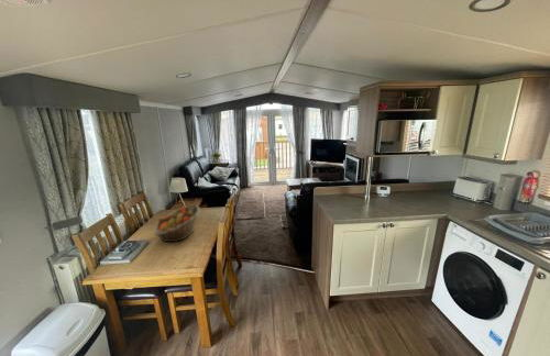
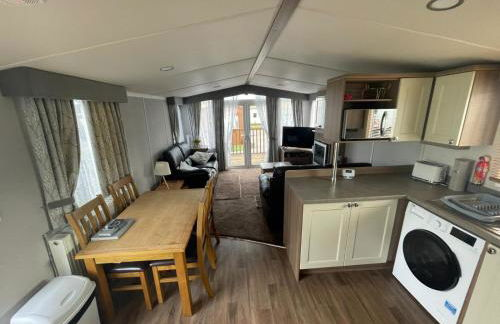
- fruit basket (178, 222)
